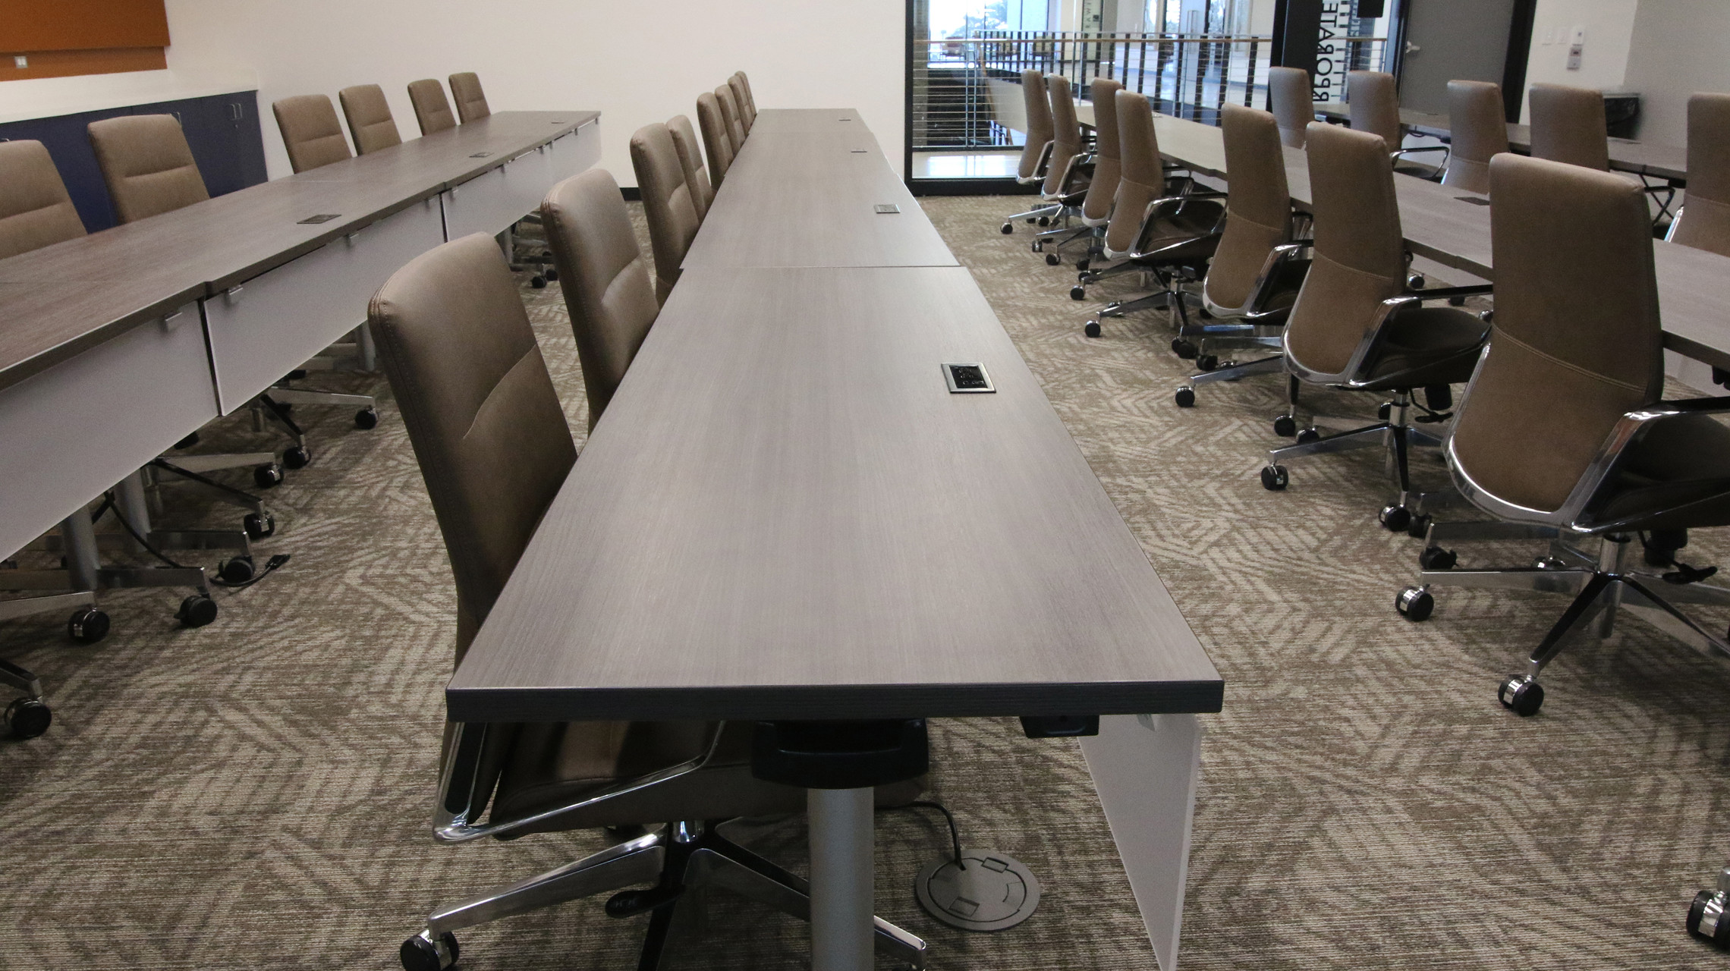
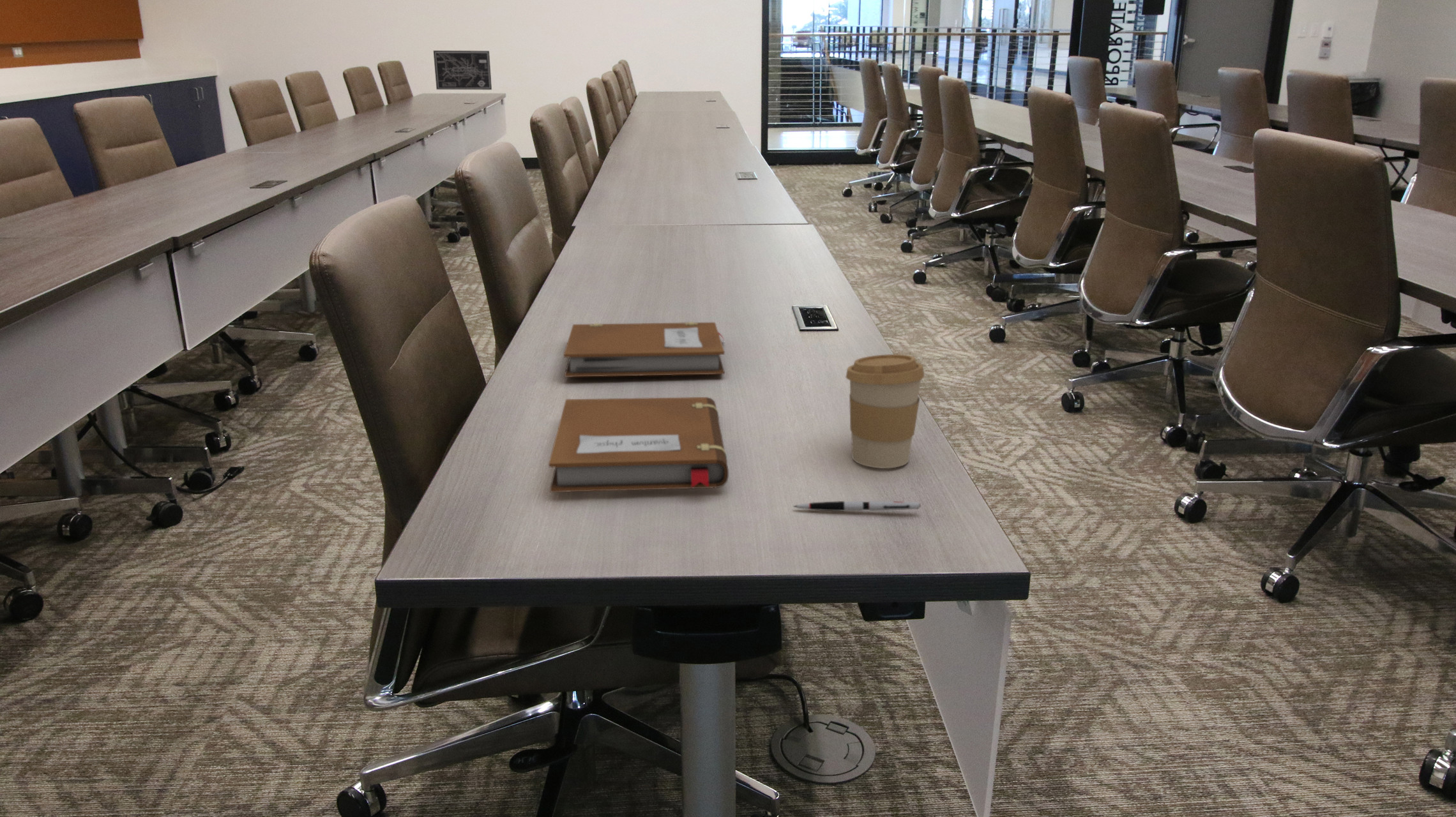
+ notebook (641, 442)
+ coffee cup (883, 408)
+ pen (856, 506)
+ notebook (649, 347)
+ wall art (462, 70)
